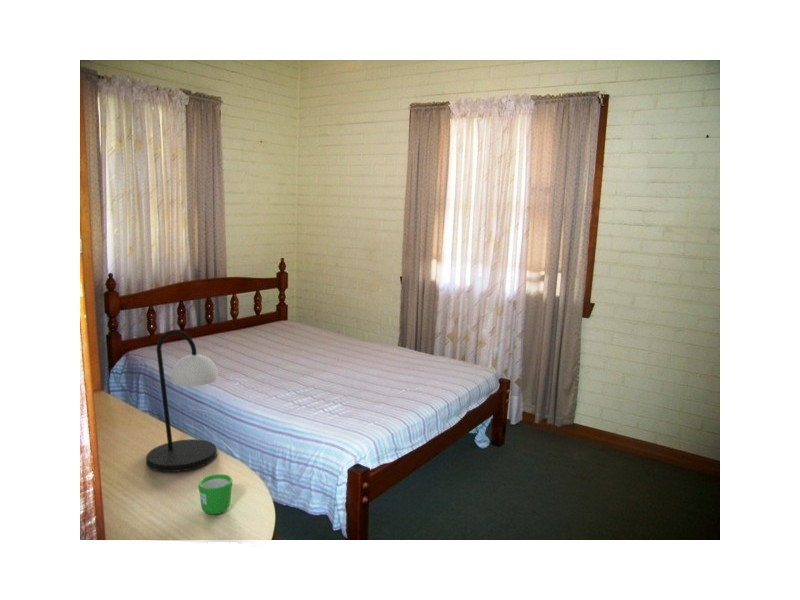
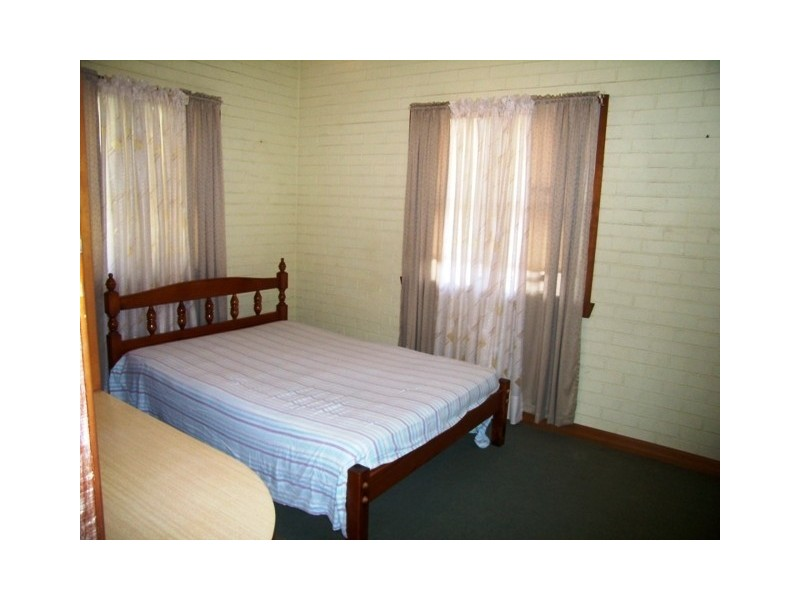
- mug (213, 492)
- table lamp (181, 385)
